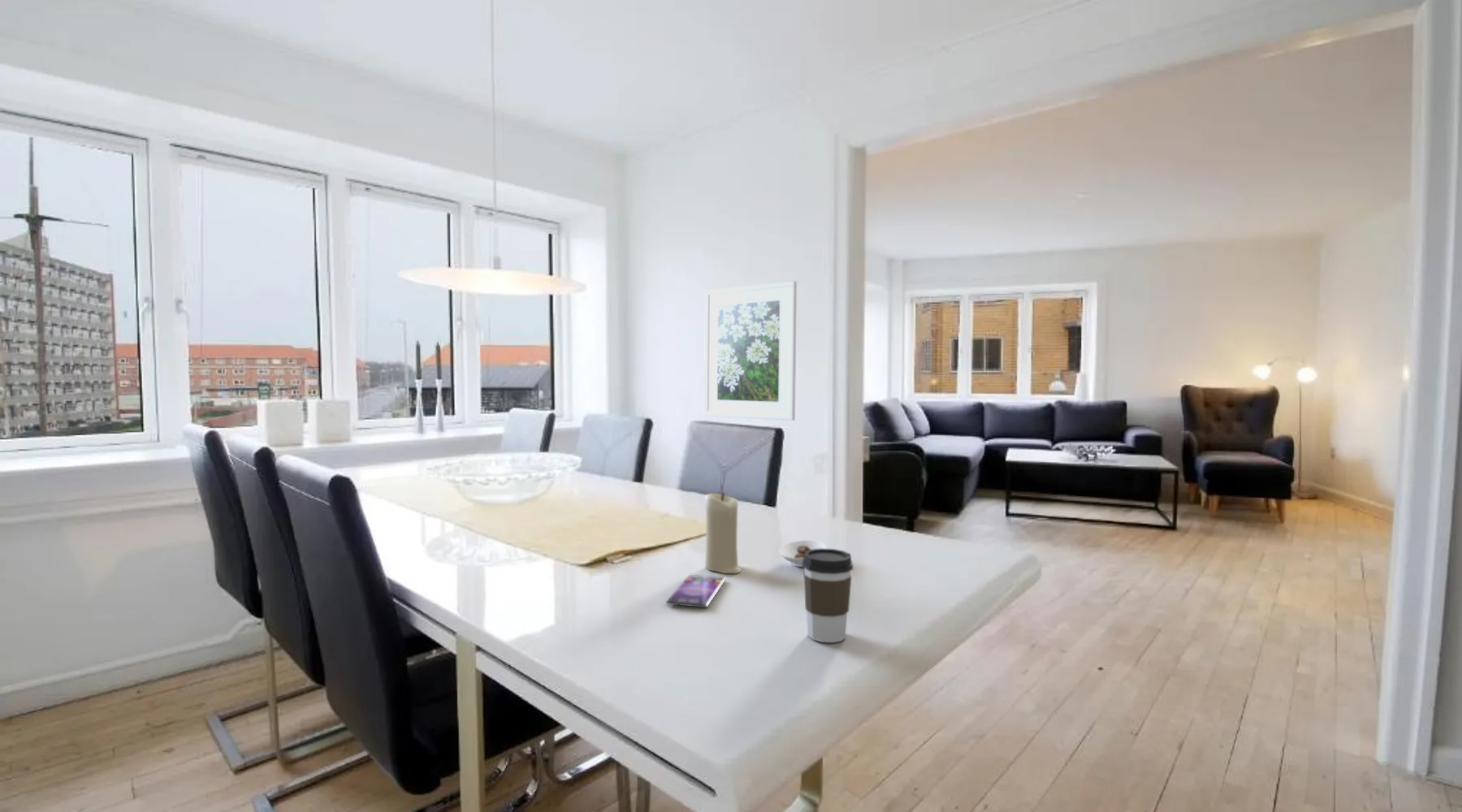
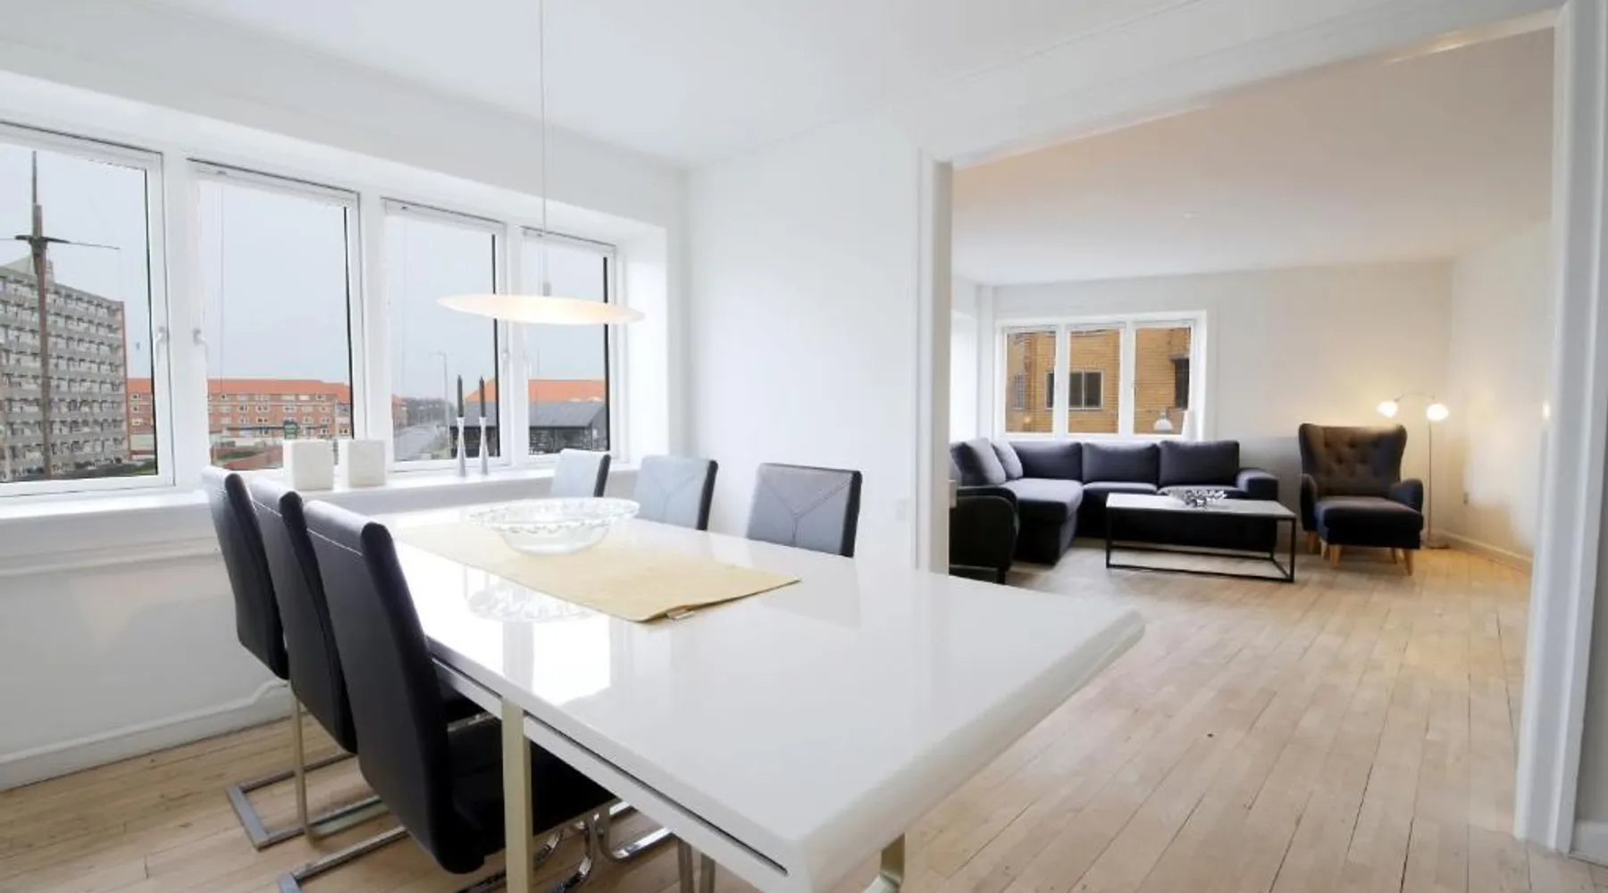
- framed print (747, 352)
- smartphone (697, 590)
- saucer (802, 554)
- candle (723, 529)
- coffee cup (827, 594)
